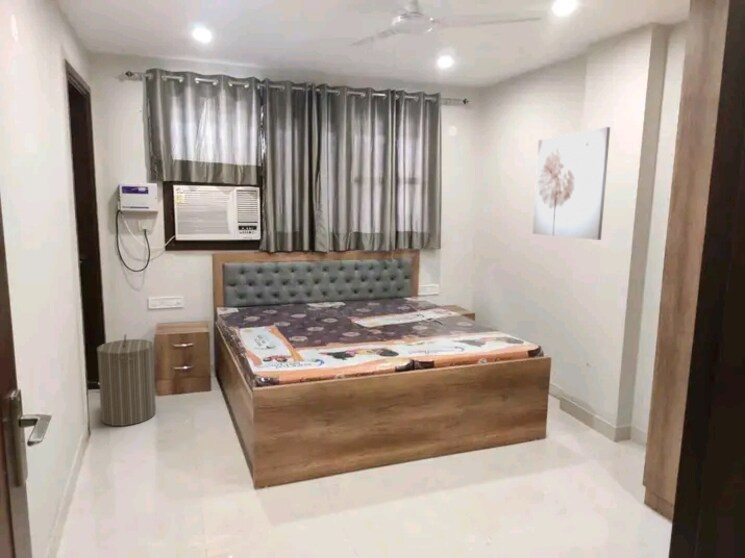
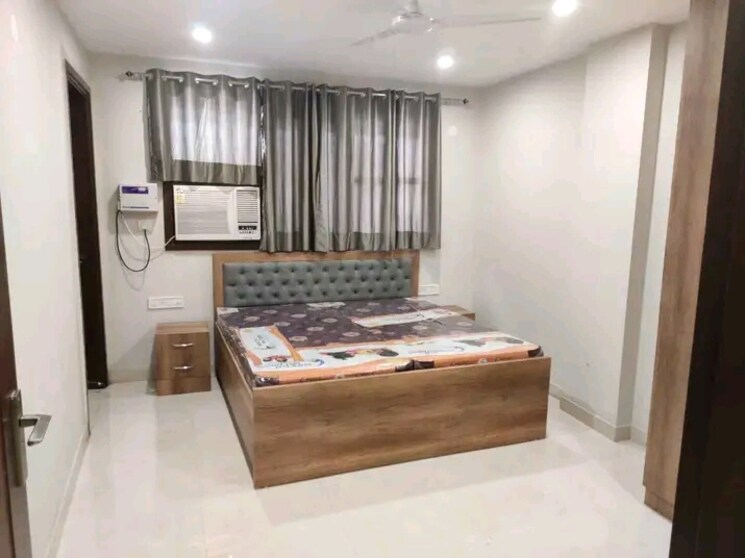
- laundry hamper (127, 375)
- wall art (567, 186)
